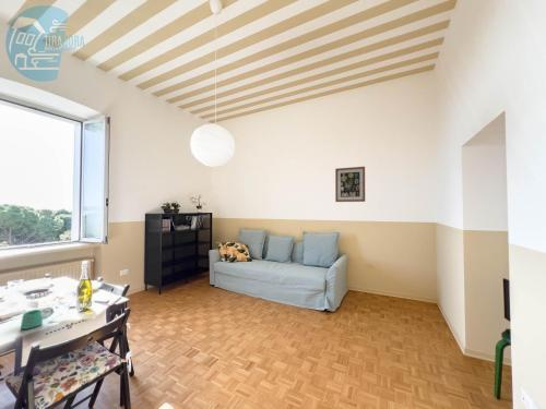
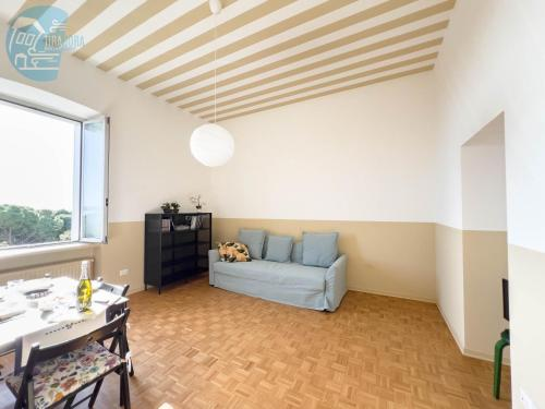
- mug (37, 316)
- wall art (349, 184)
